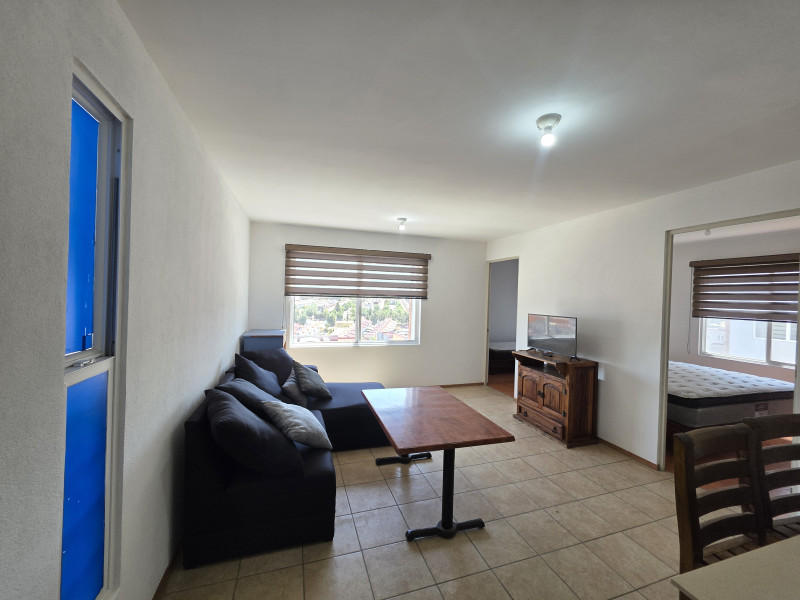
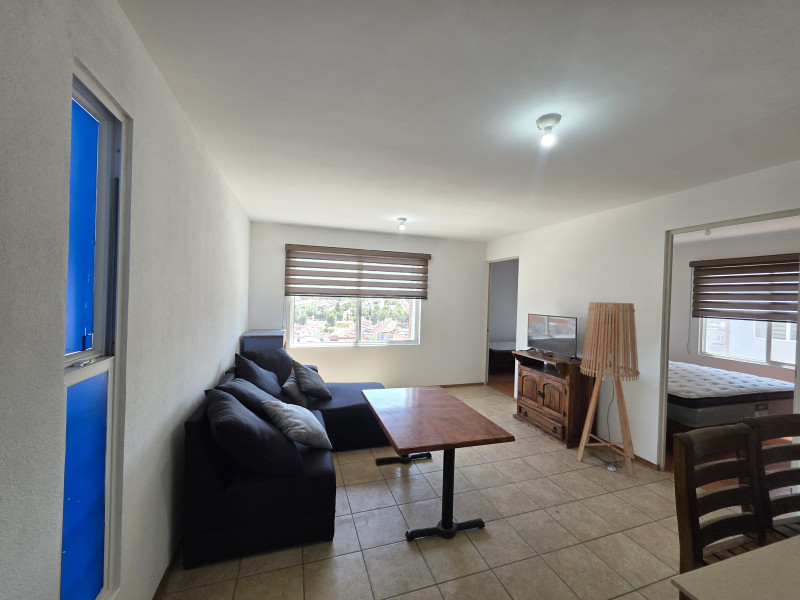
+ floor lamp (608, 379)
